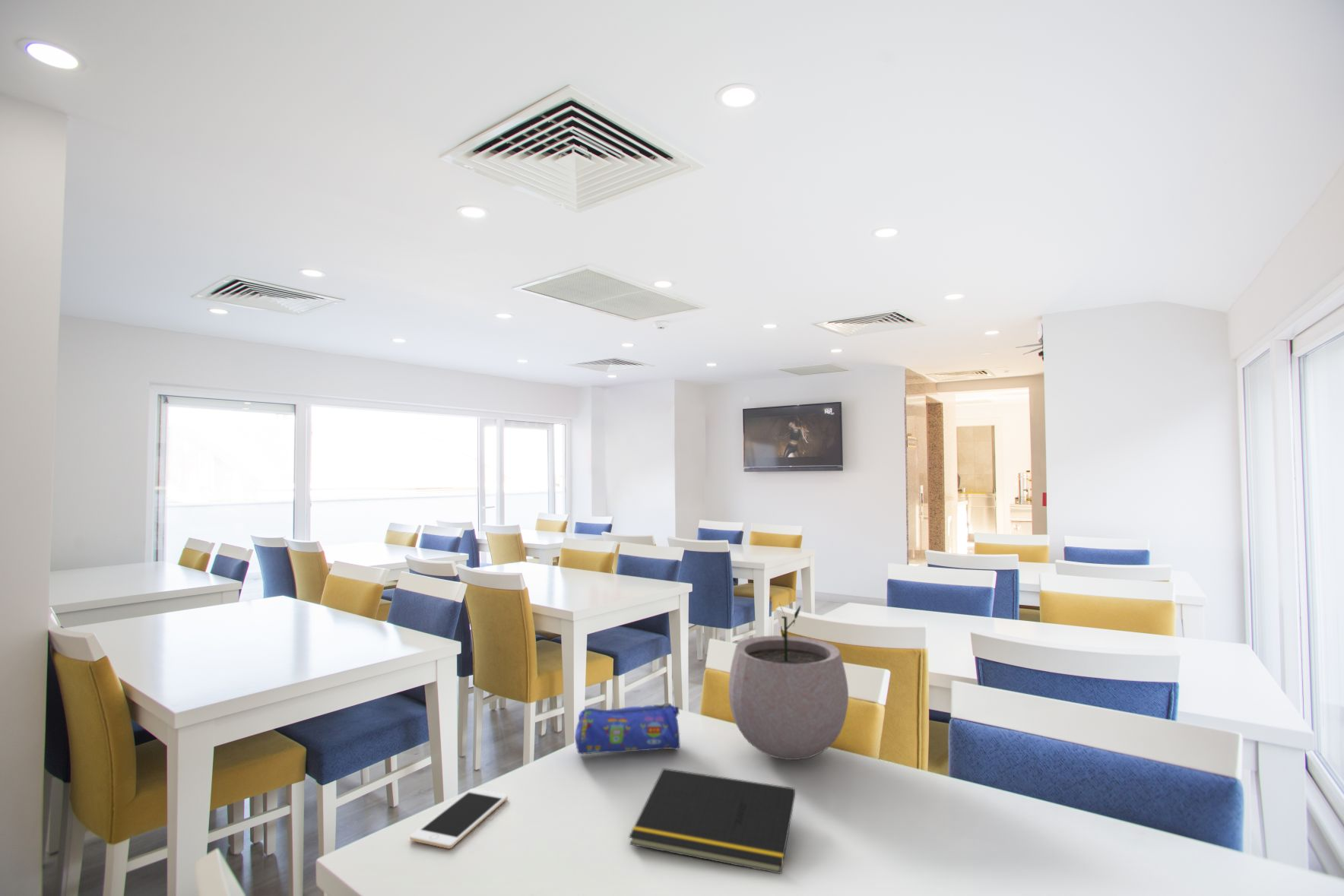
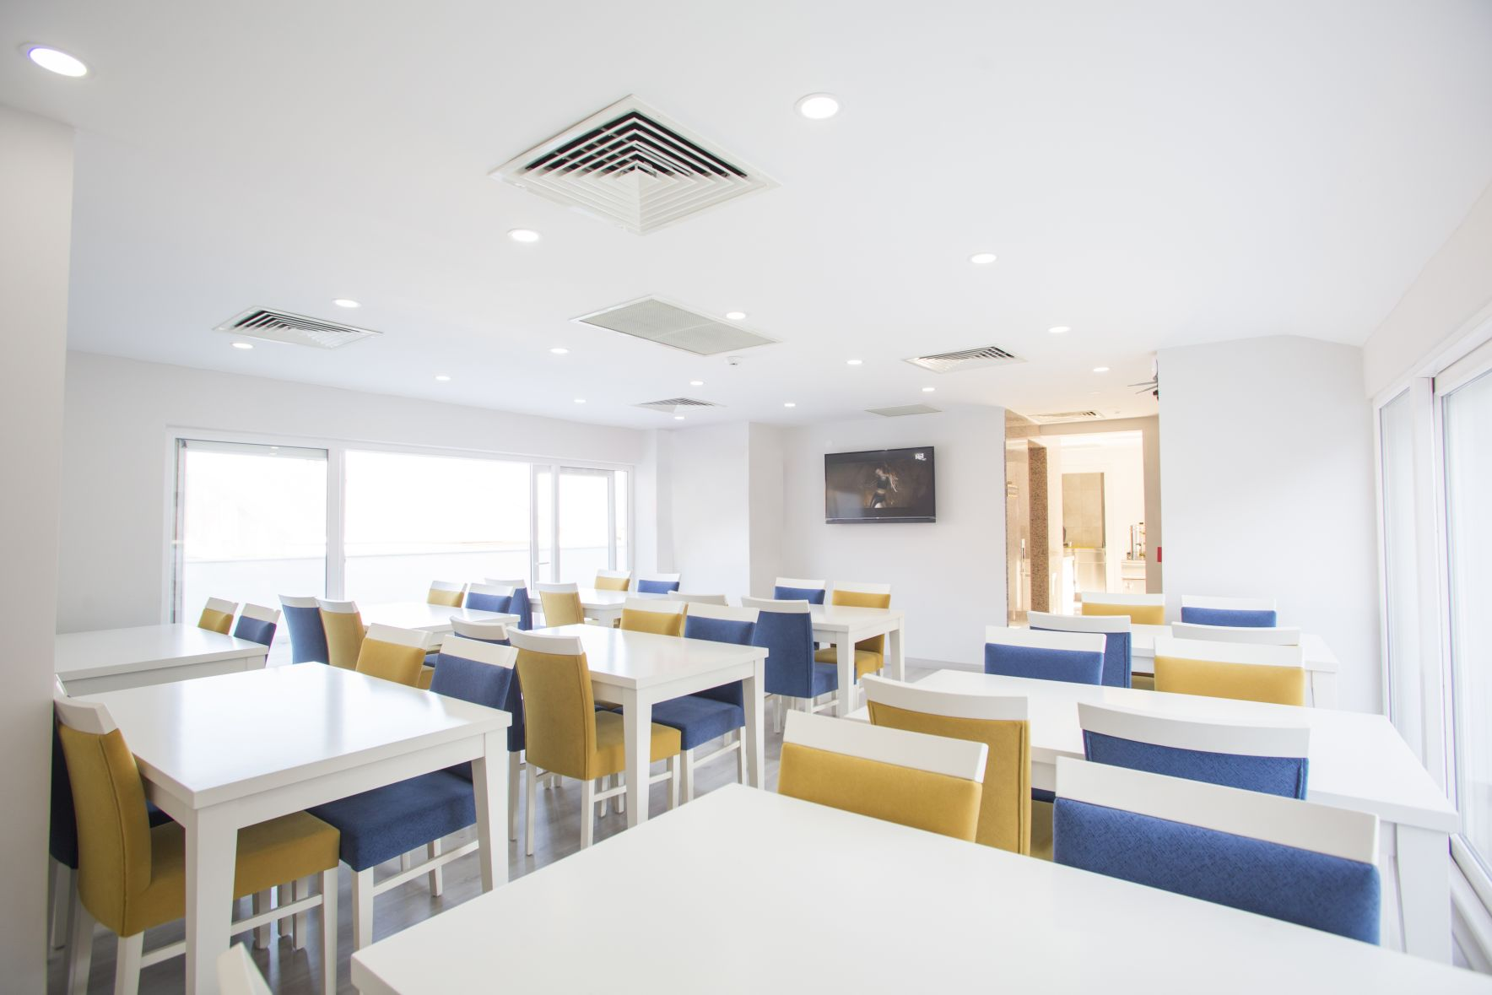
- cell phone (461, 816)
- notepad (715, 815)
- pencil case (629, 727)
- plant pot (787, 677)
